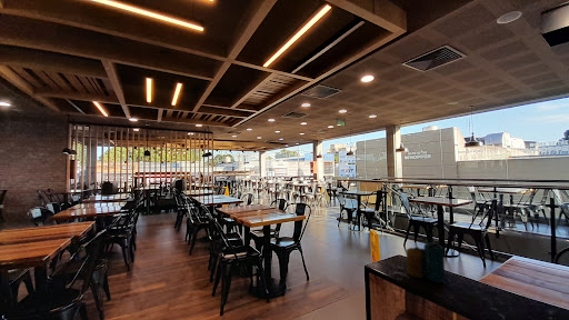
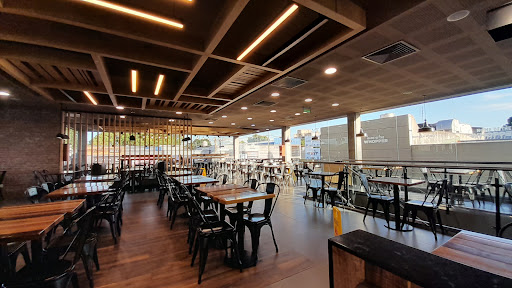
- candle (422, 256)
